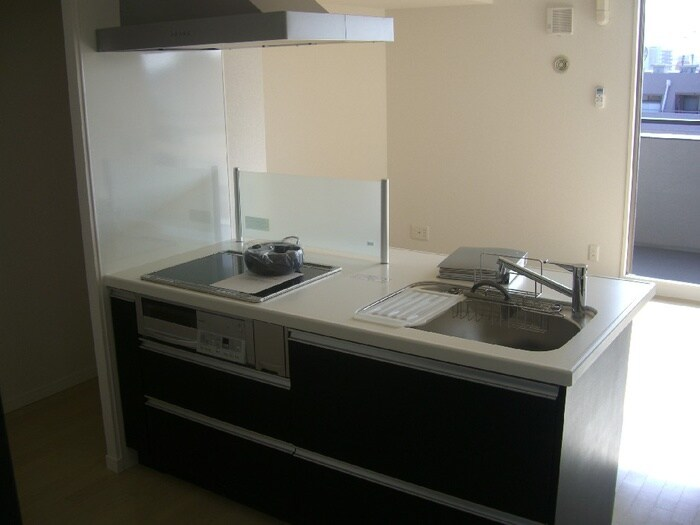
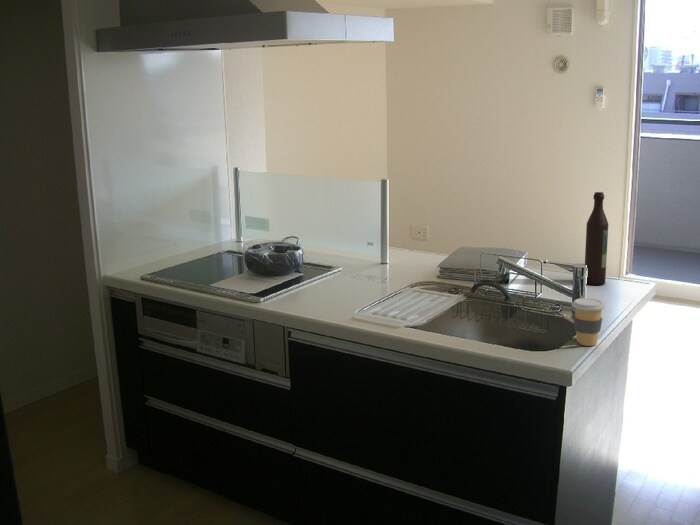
+ coffee cup (587, 322)
+ wine bottle (596, 238)
